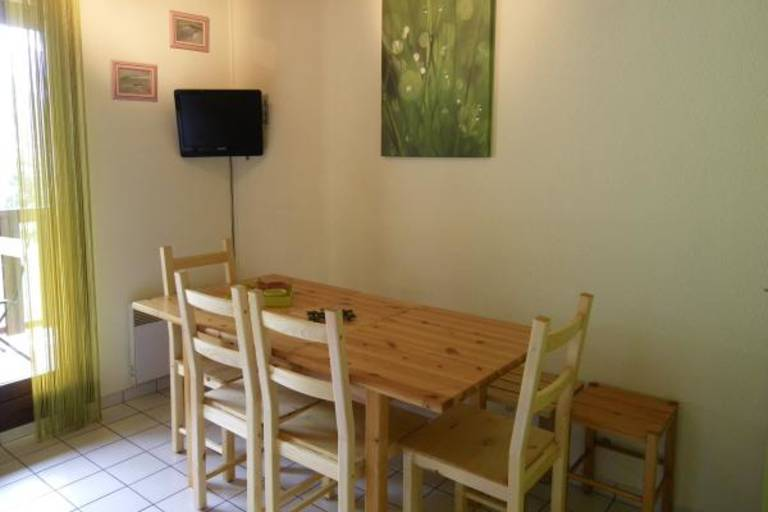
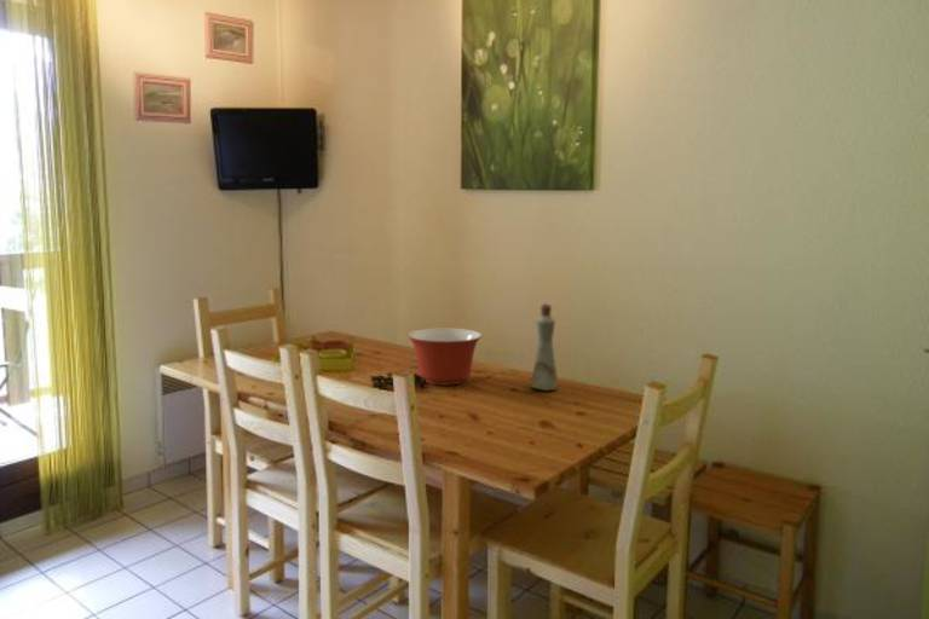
+ mixing bowl (444, 357)
+ bottle (544, 346)
